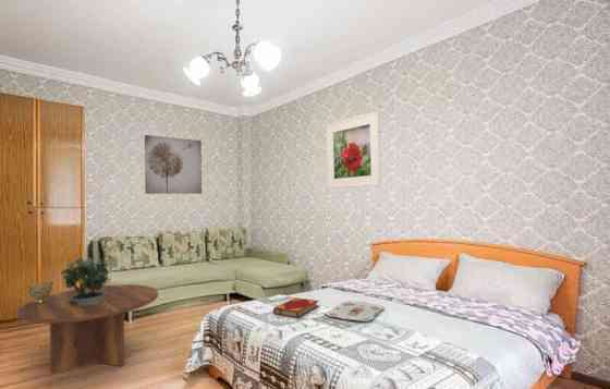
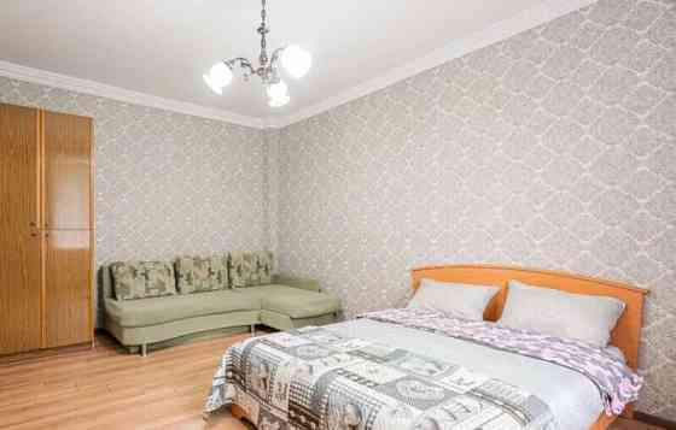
- hardback book (296, 306)
- serving tray (355, 311)
- wall art (174, 166)
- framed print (351, 153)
- coffee table (94, 329)
- decorative bowl (40, 292)
- potted plant (86, 277)
